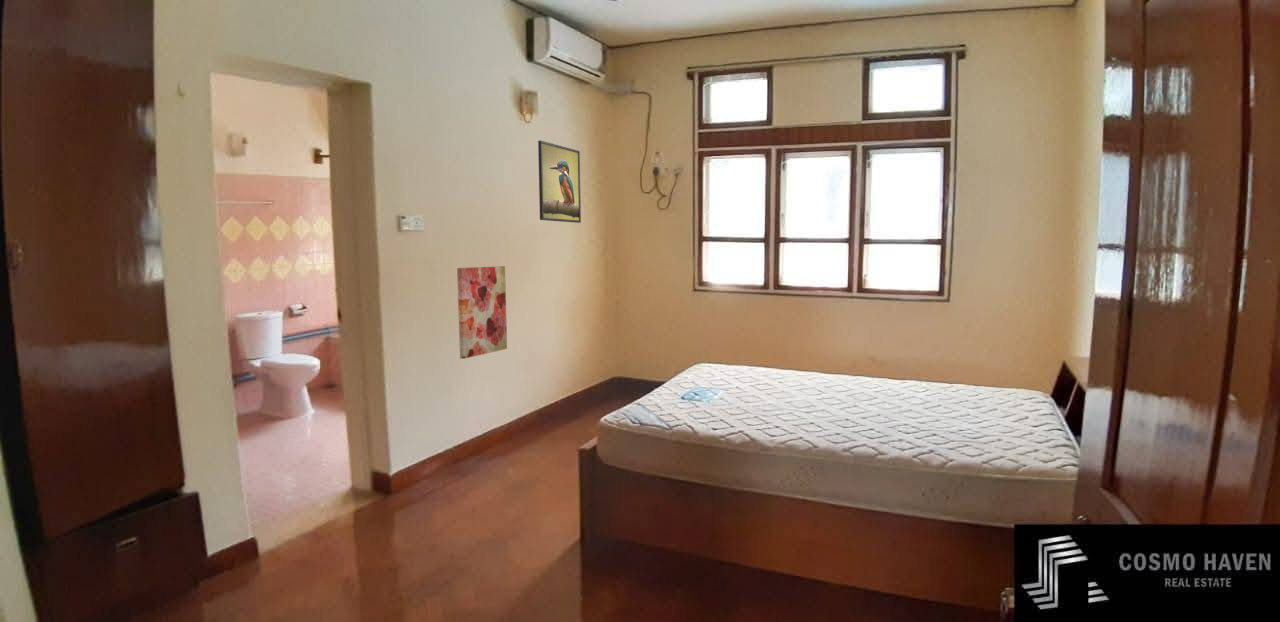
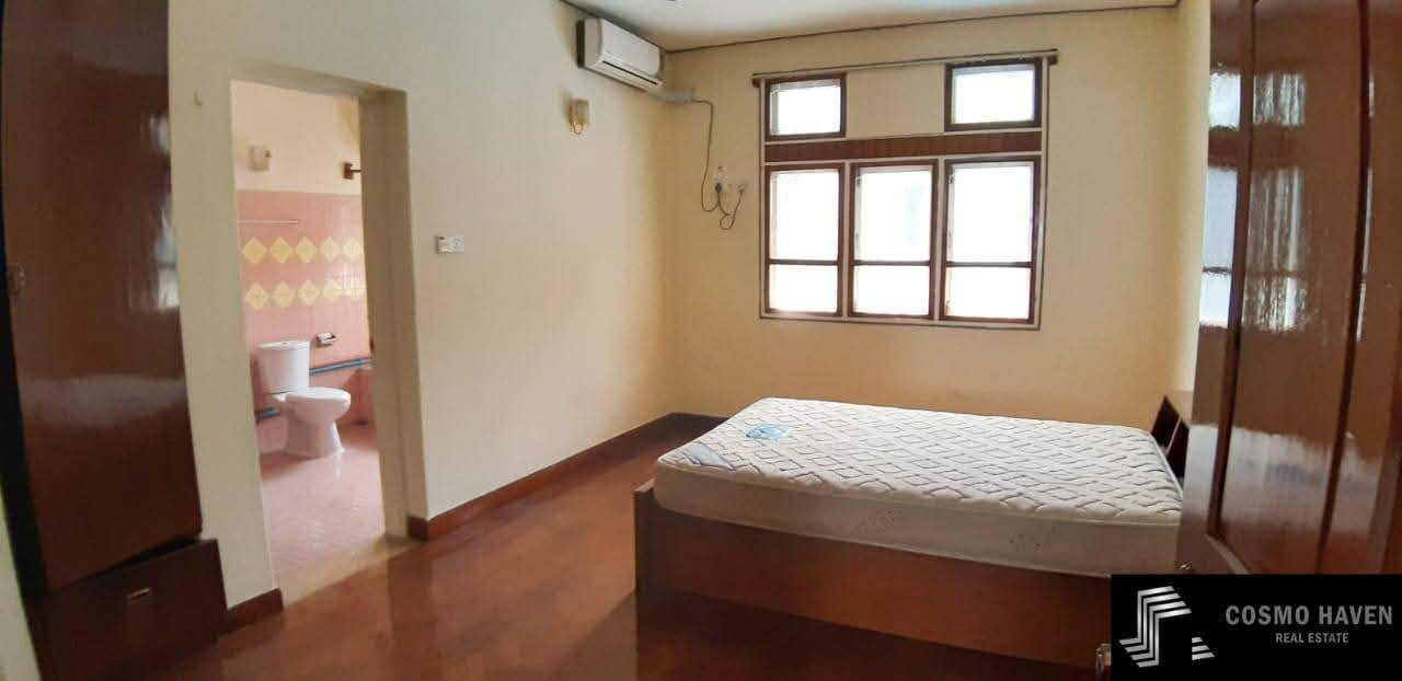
- wall art (483, 310)
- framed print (560, 183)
